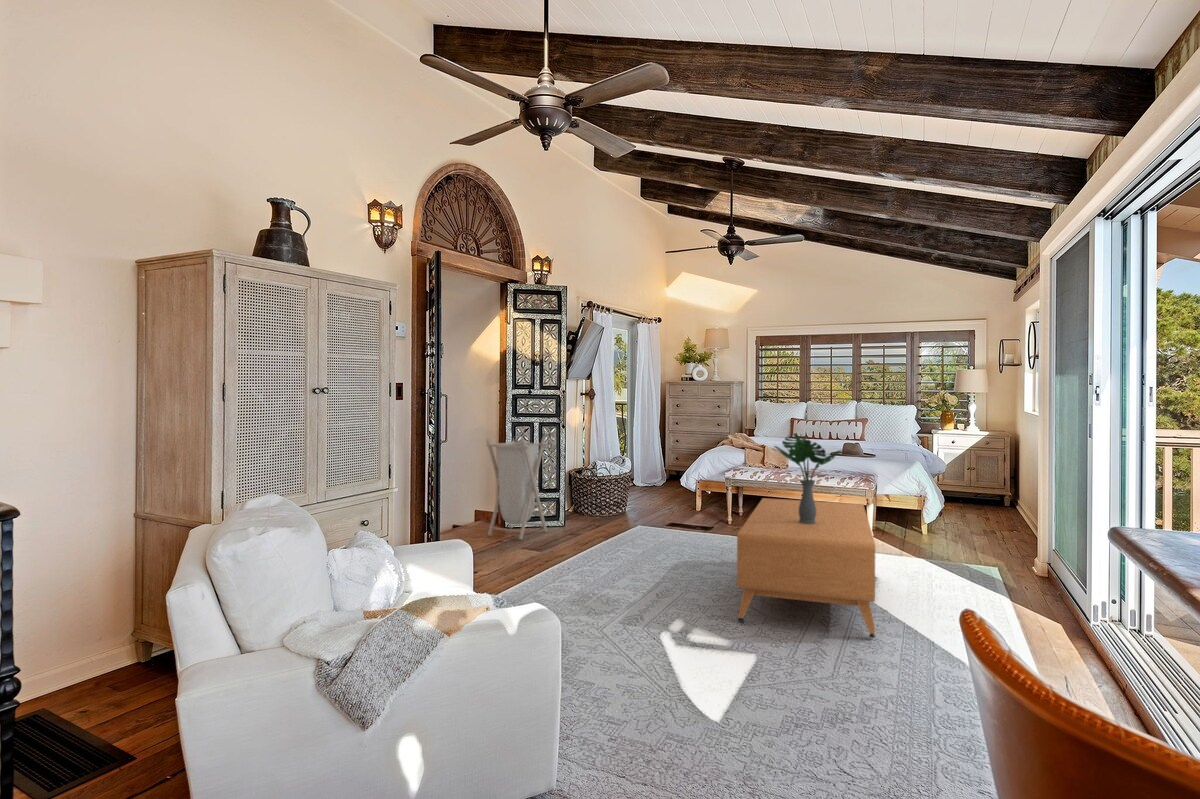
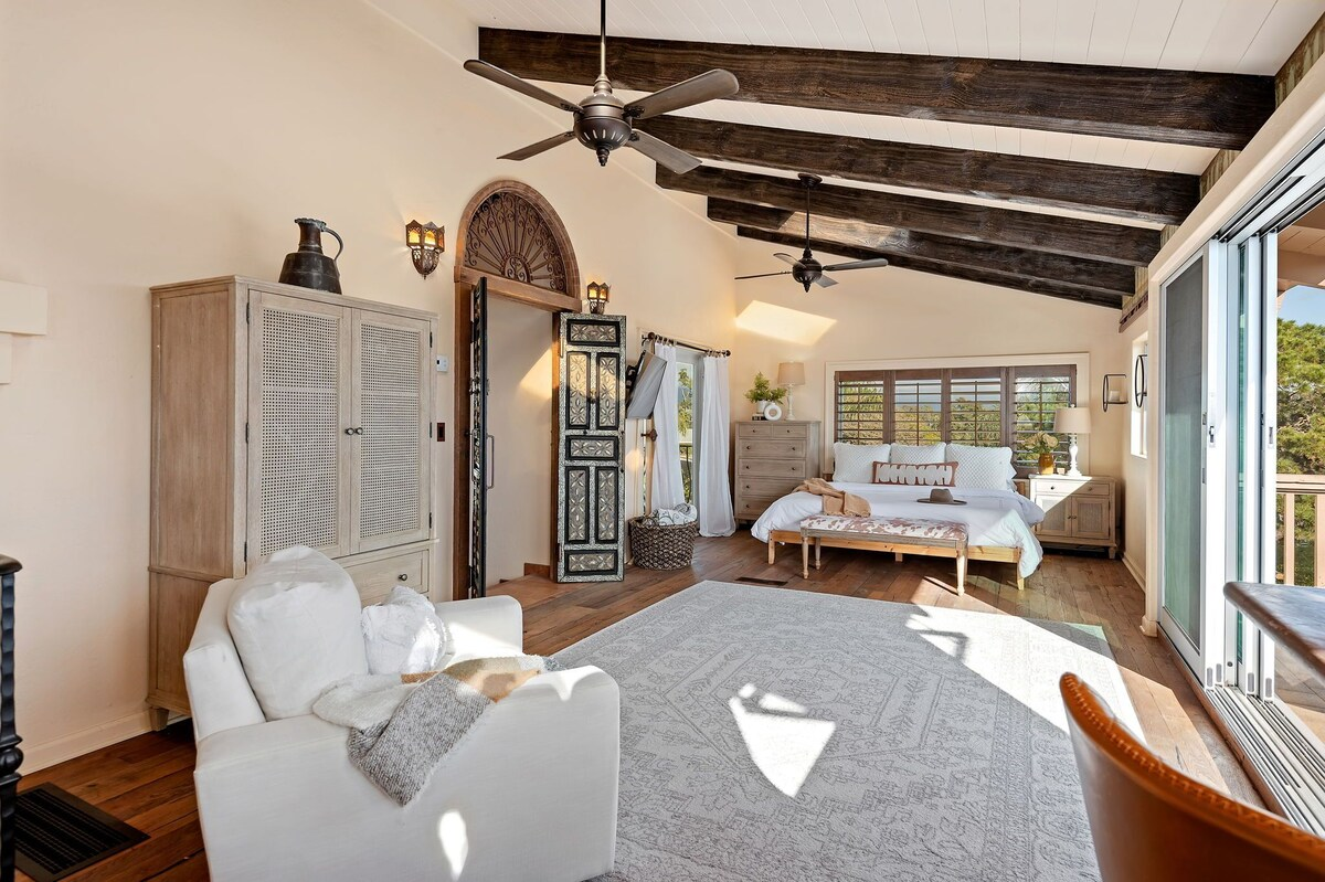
- laundry hamper (517, 485)
- coffee table (809, 514)
